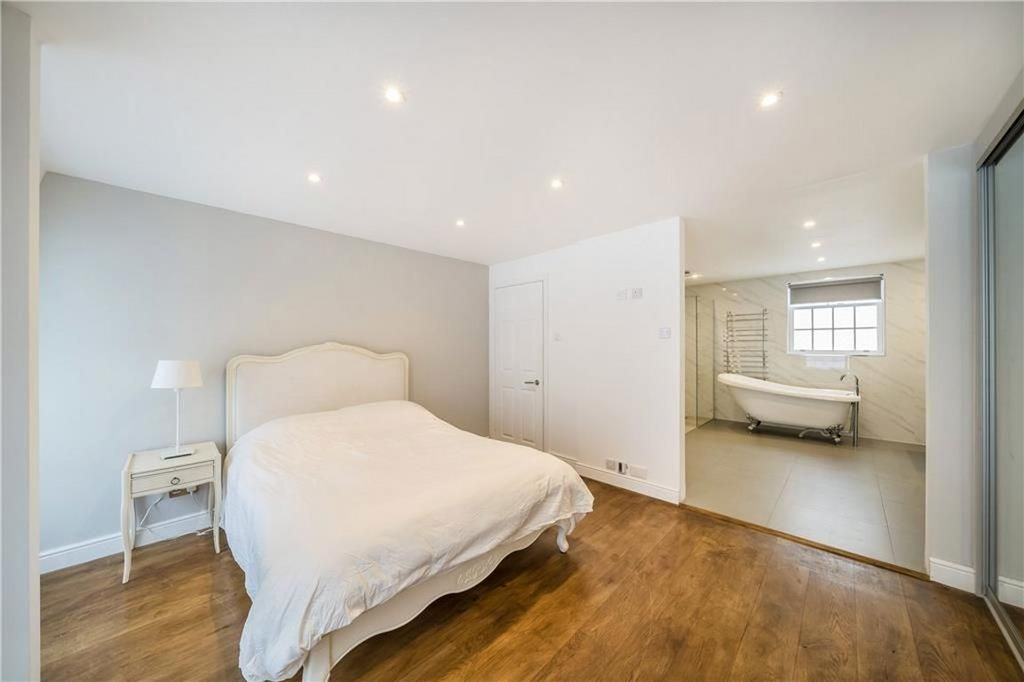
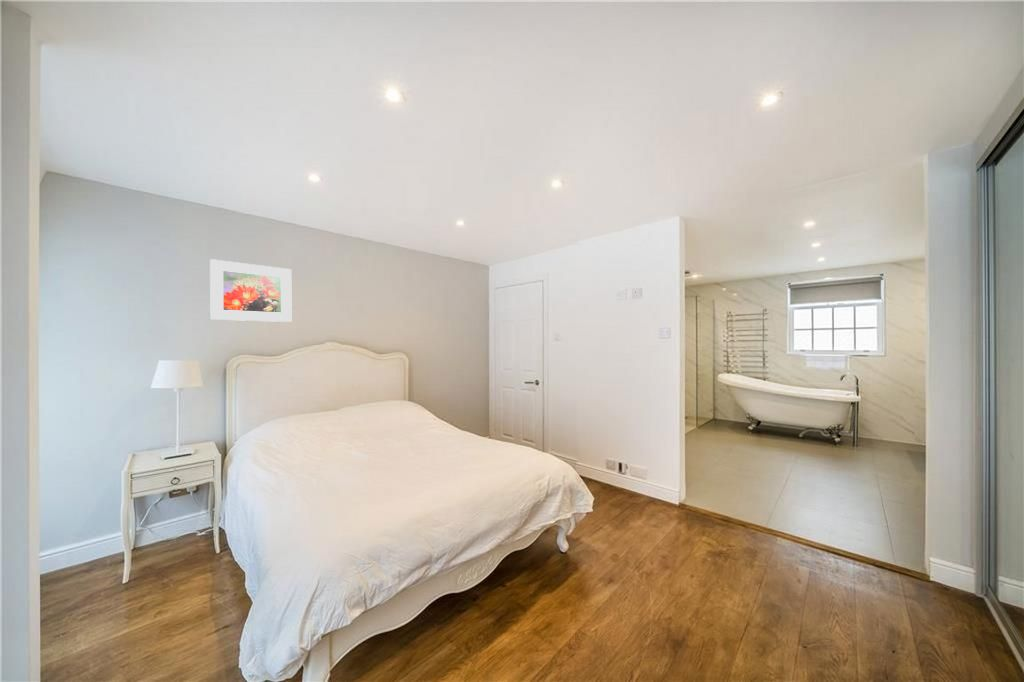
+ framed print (253, 292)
